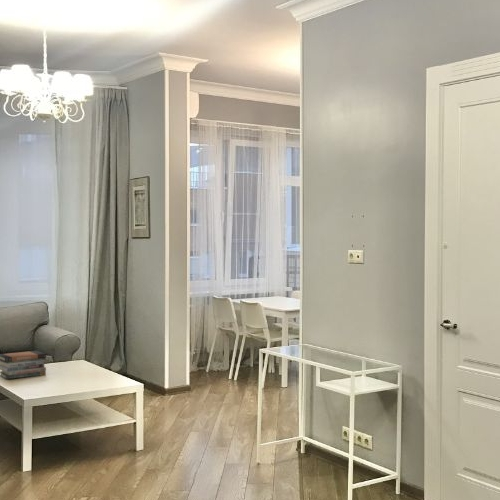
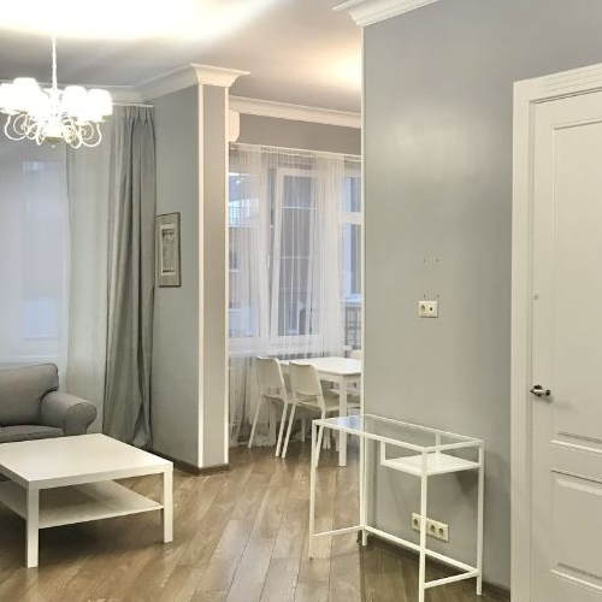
- book stack (21, 364)
